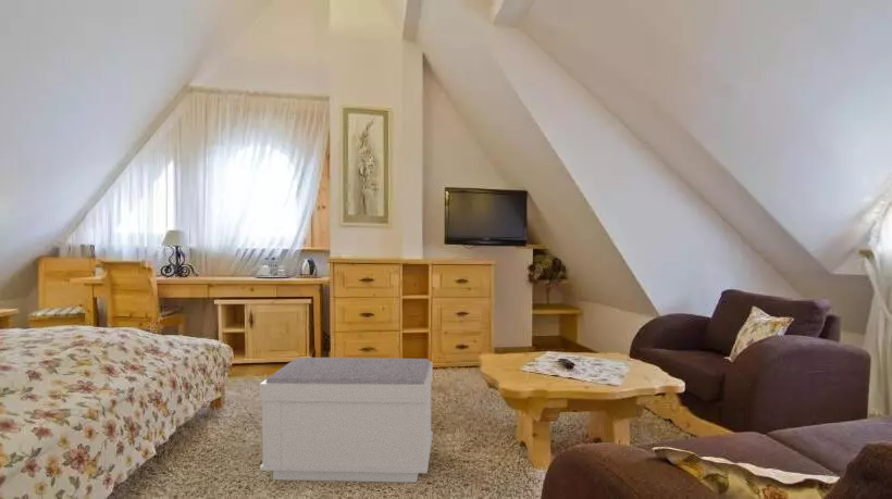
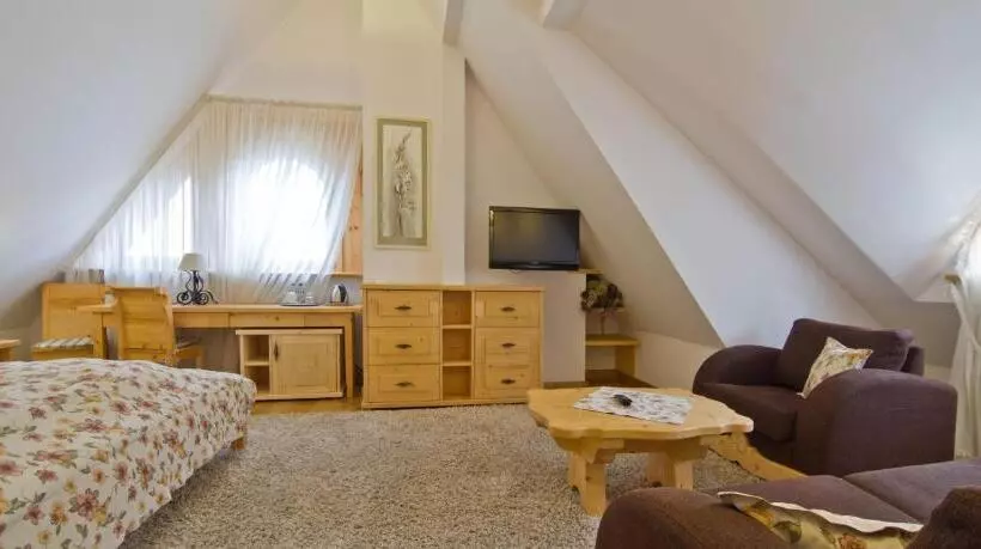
- bench (354, 413)
